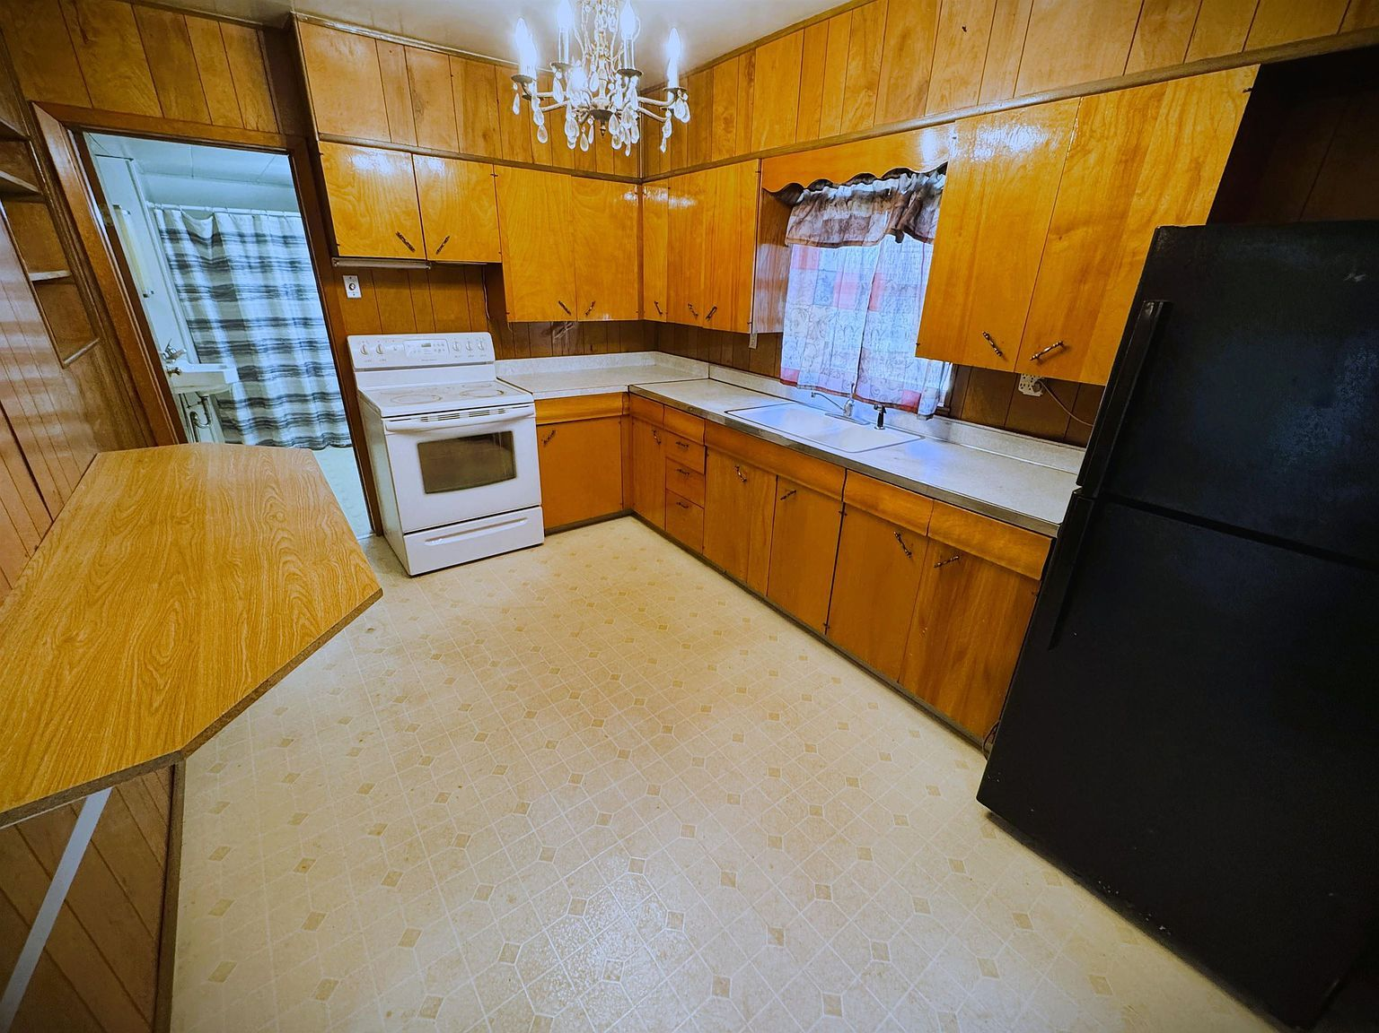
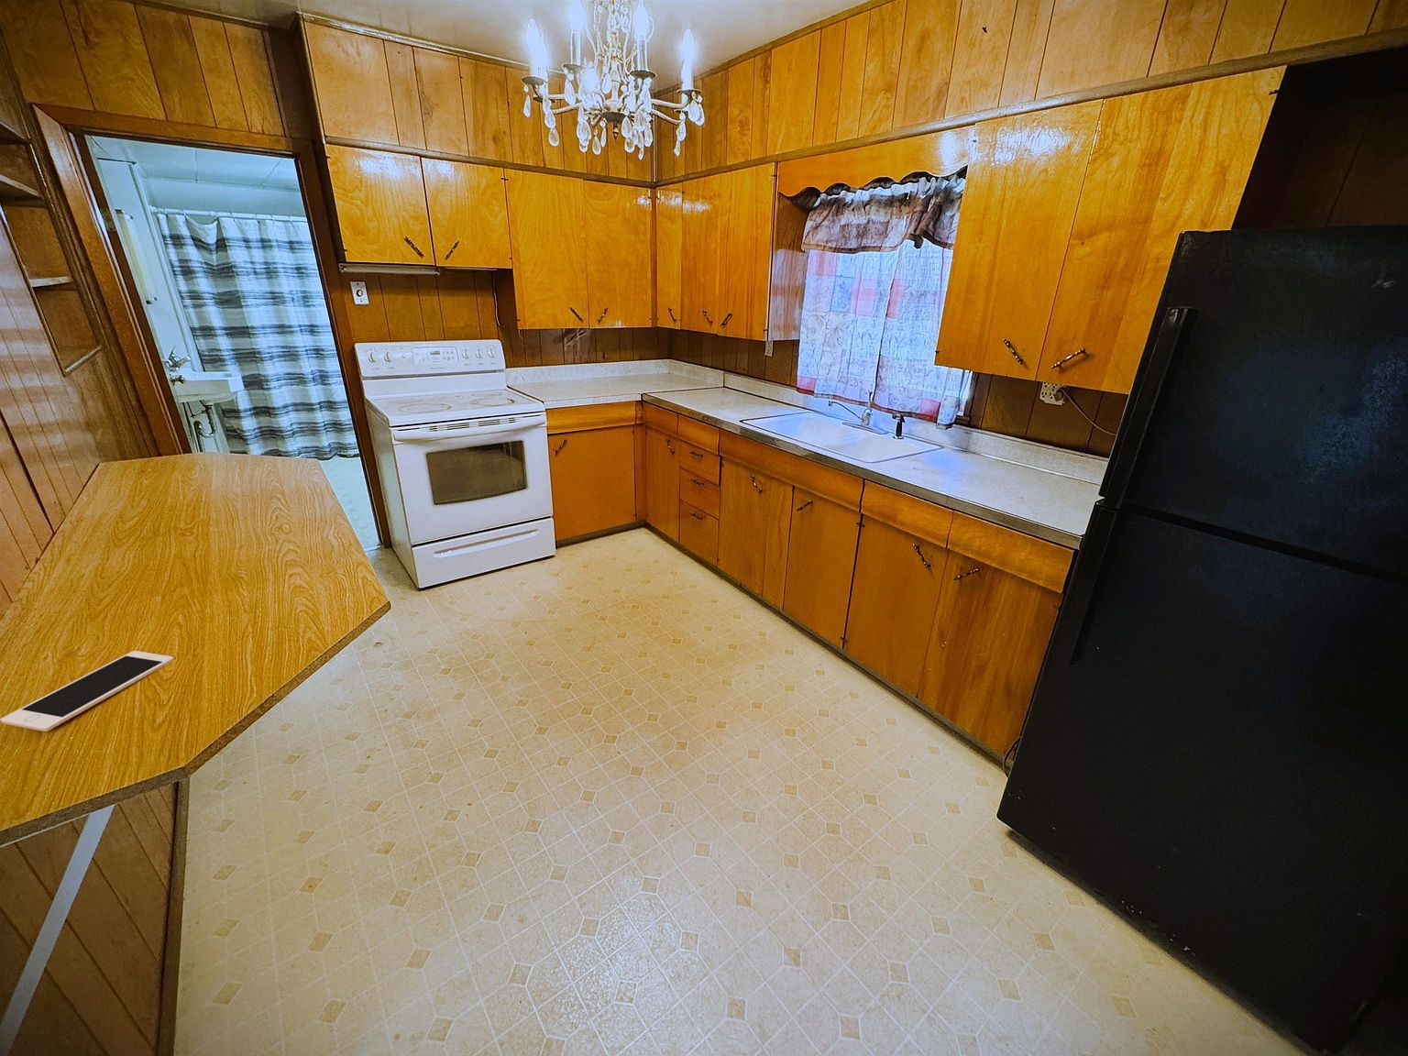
+ cell phone (94, 687)
